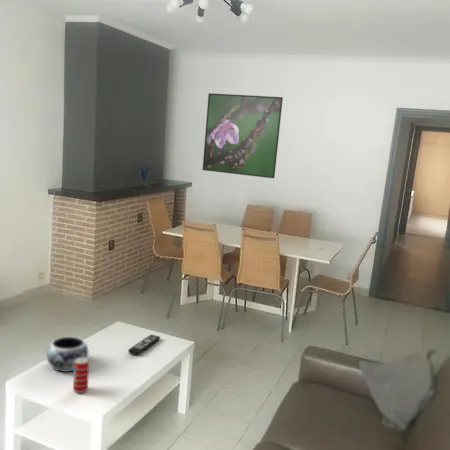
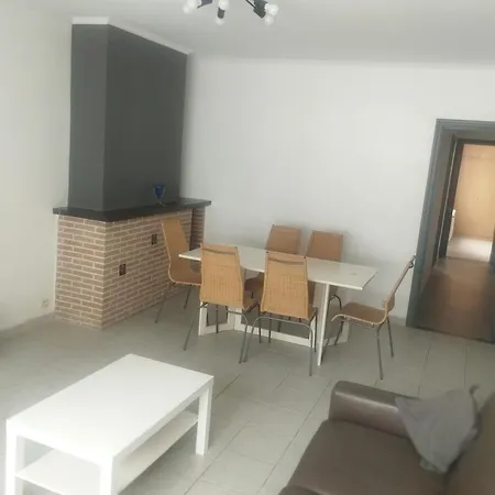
- remote control (144, 344)
- beverage can (81, 375)
- decorative bowl (67, 353)
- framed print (241, 135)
